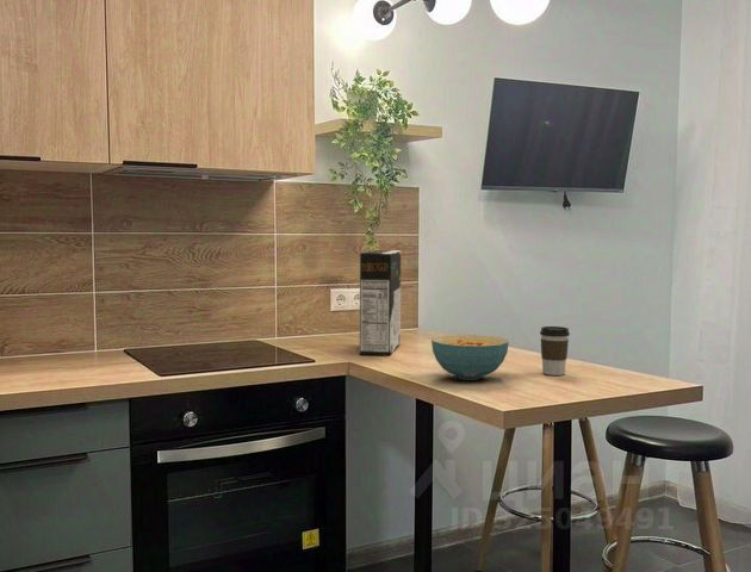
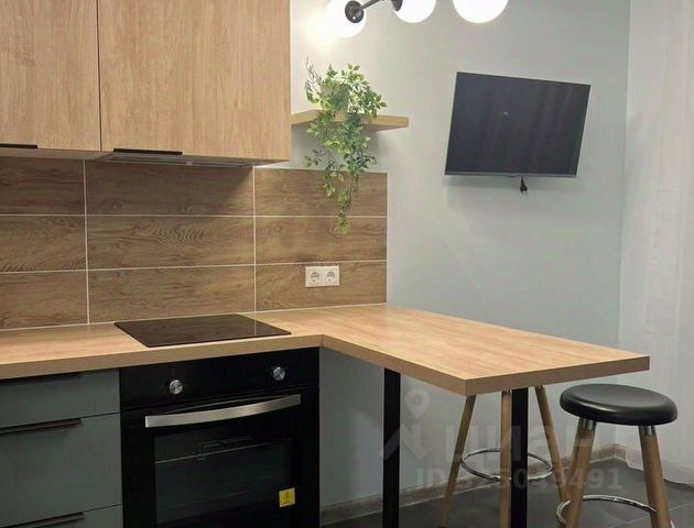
- cereal box (380, 300)
- cereal bowl (468, 359)
- coffee cup (553, 350)
